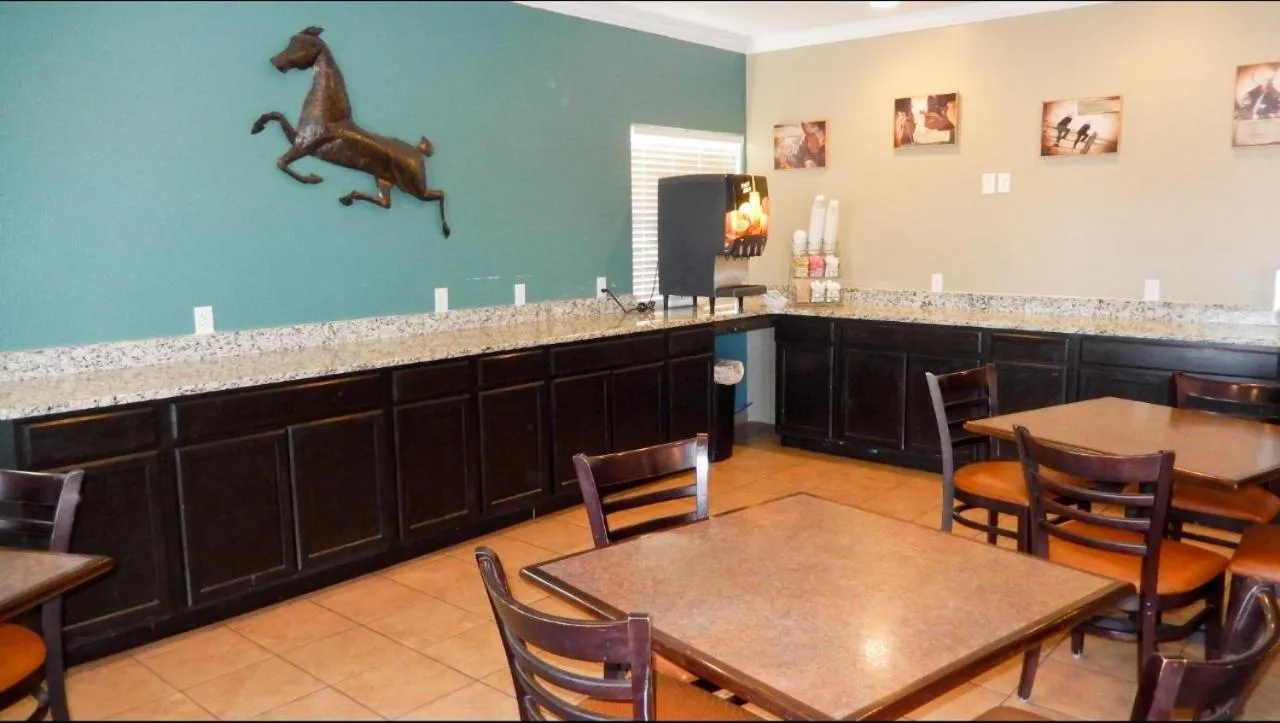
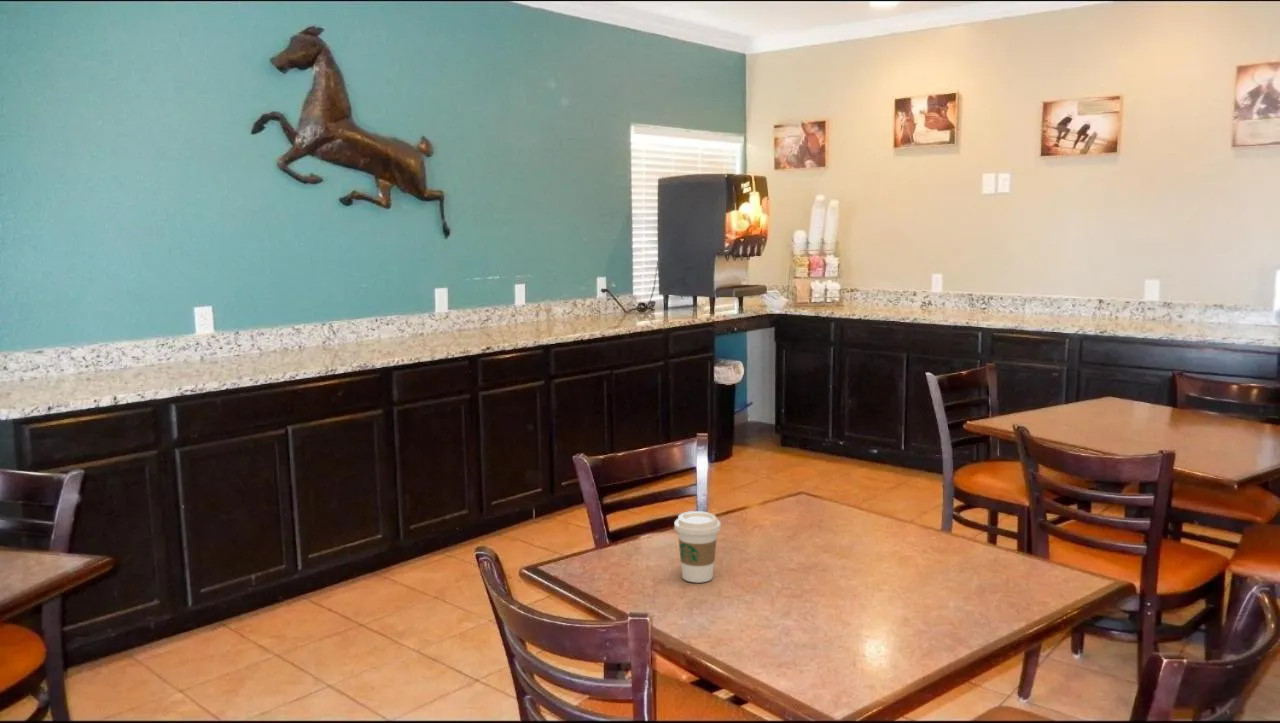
+ coffee cup (697, 547)
